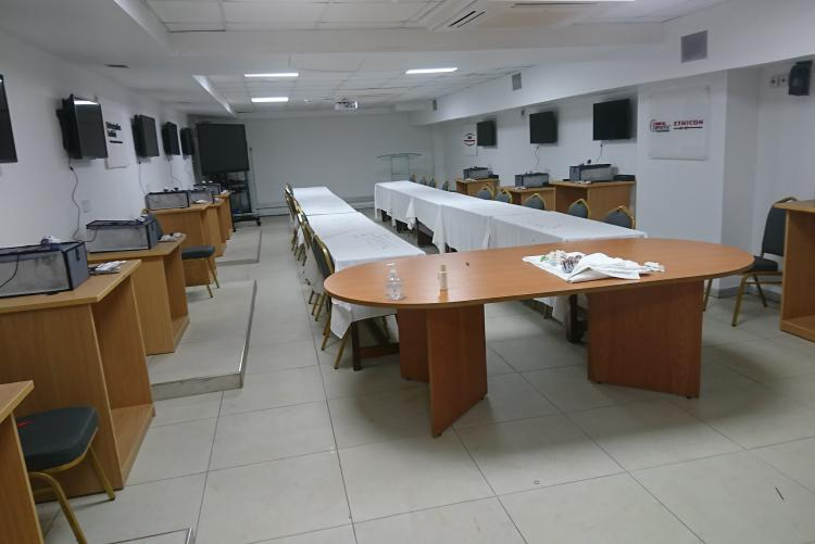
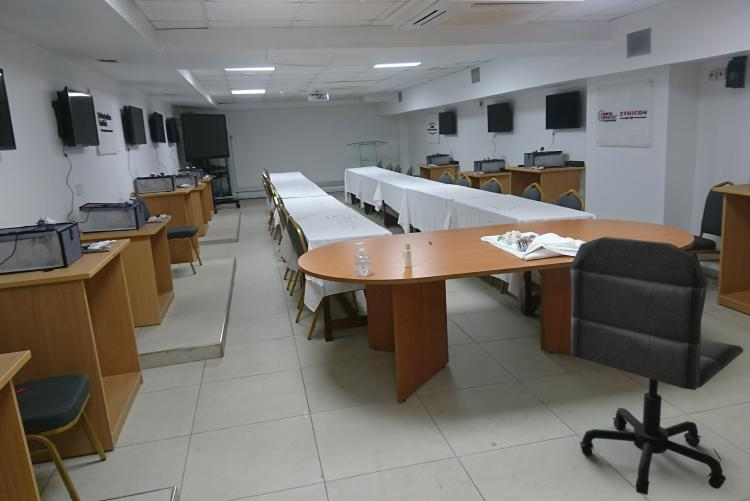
+ office chair (654, 349)
